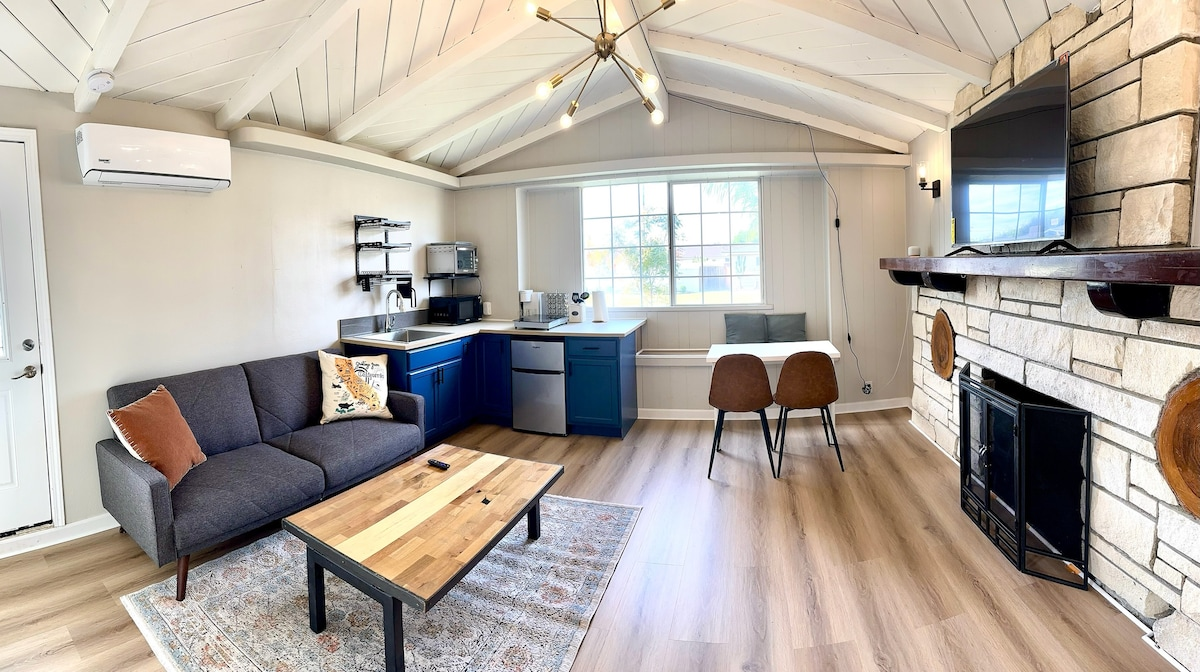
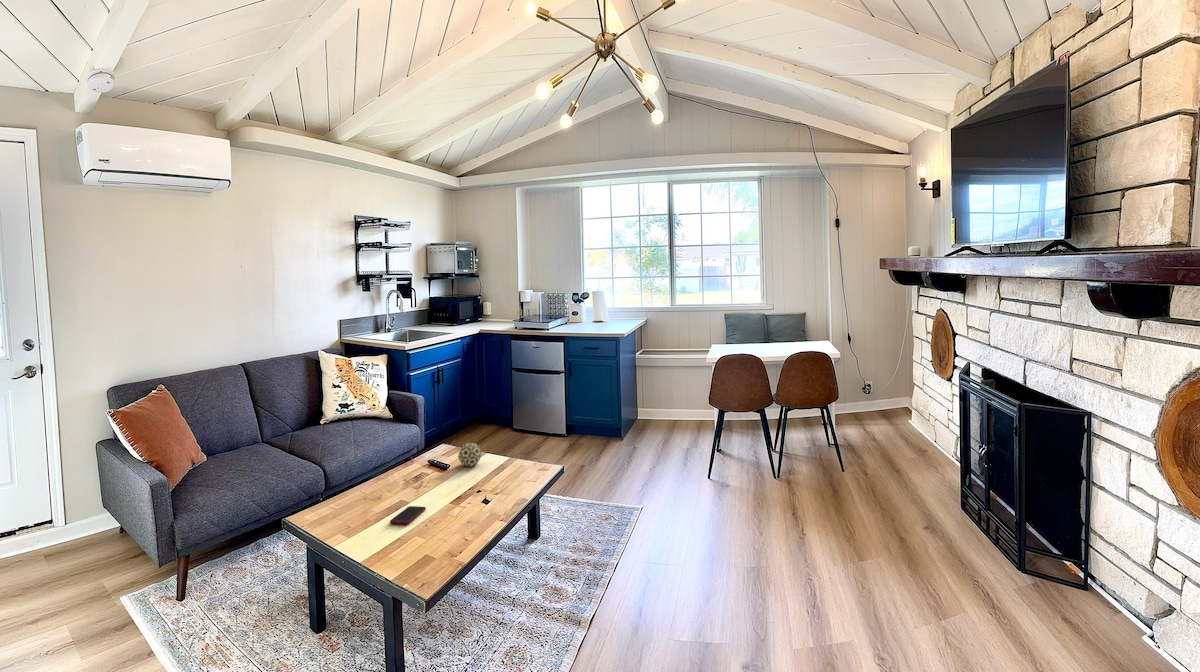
+ cell phone (408, 514)
+ decorative ball (470, 454)
